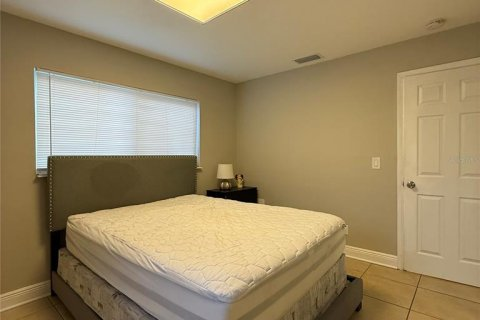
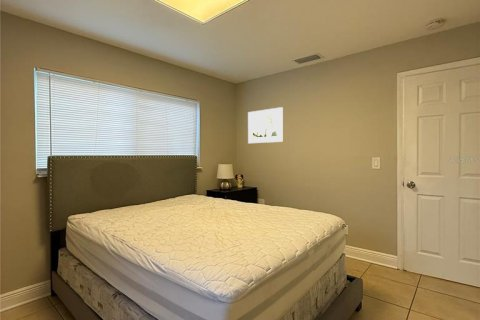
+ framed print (264, 126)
